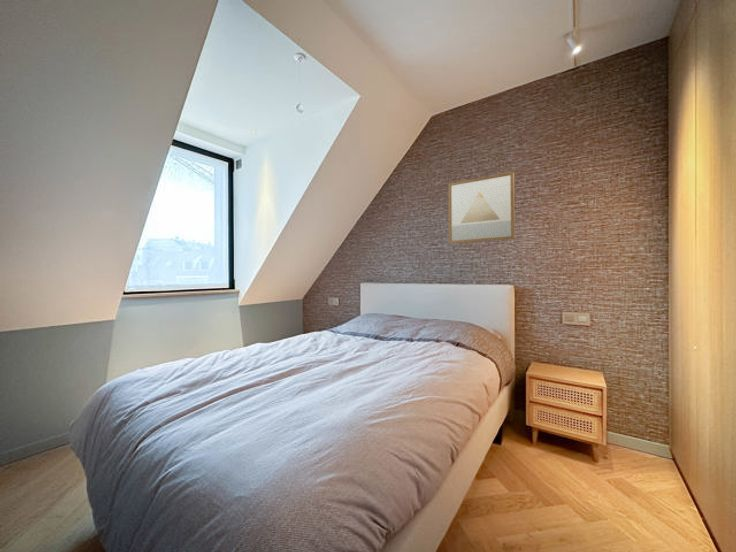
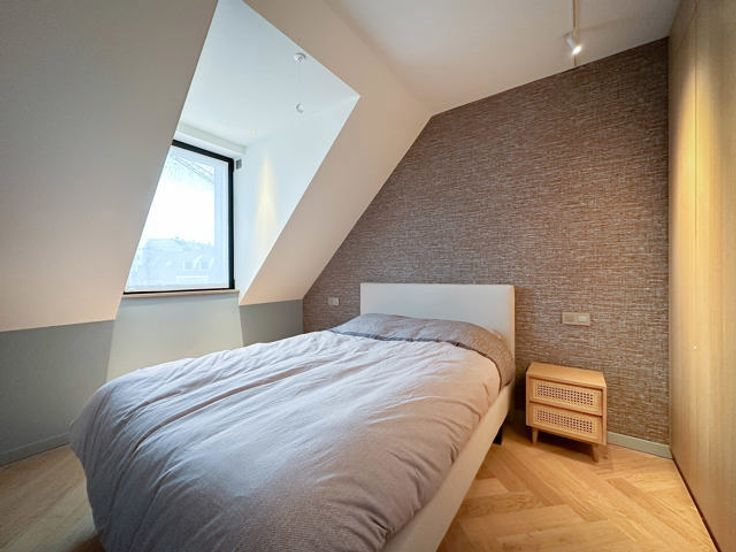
- wall art (479, 209)
